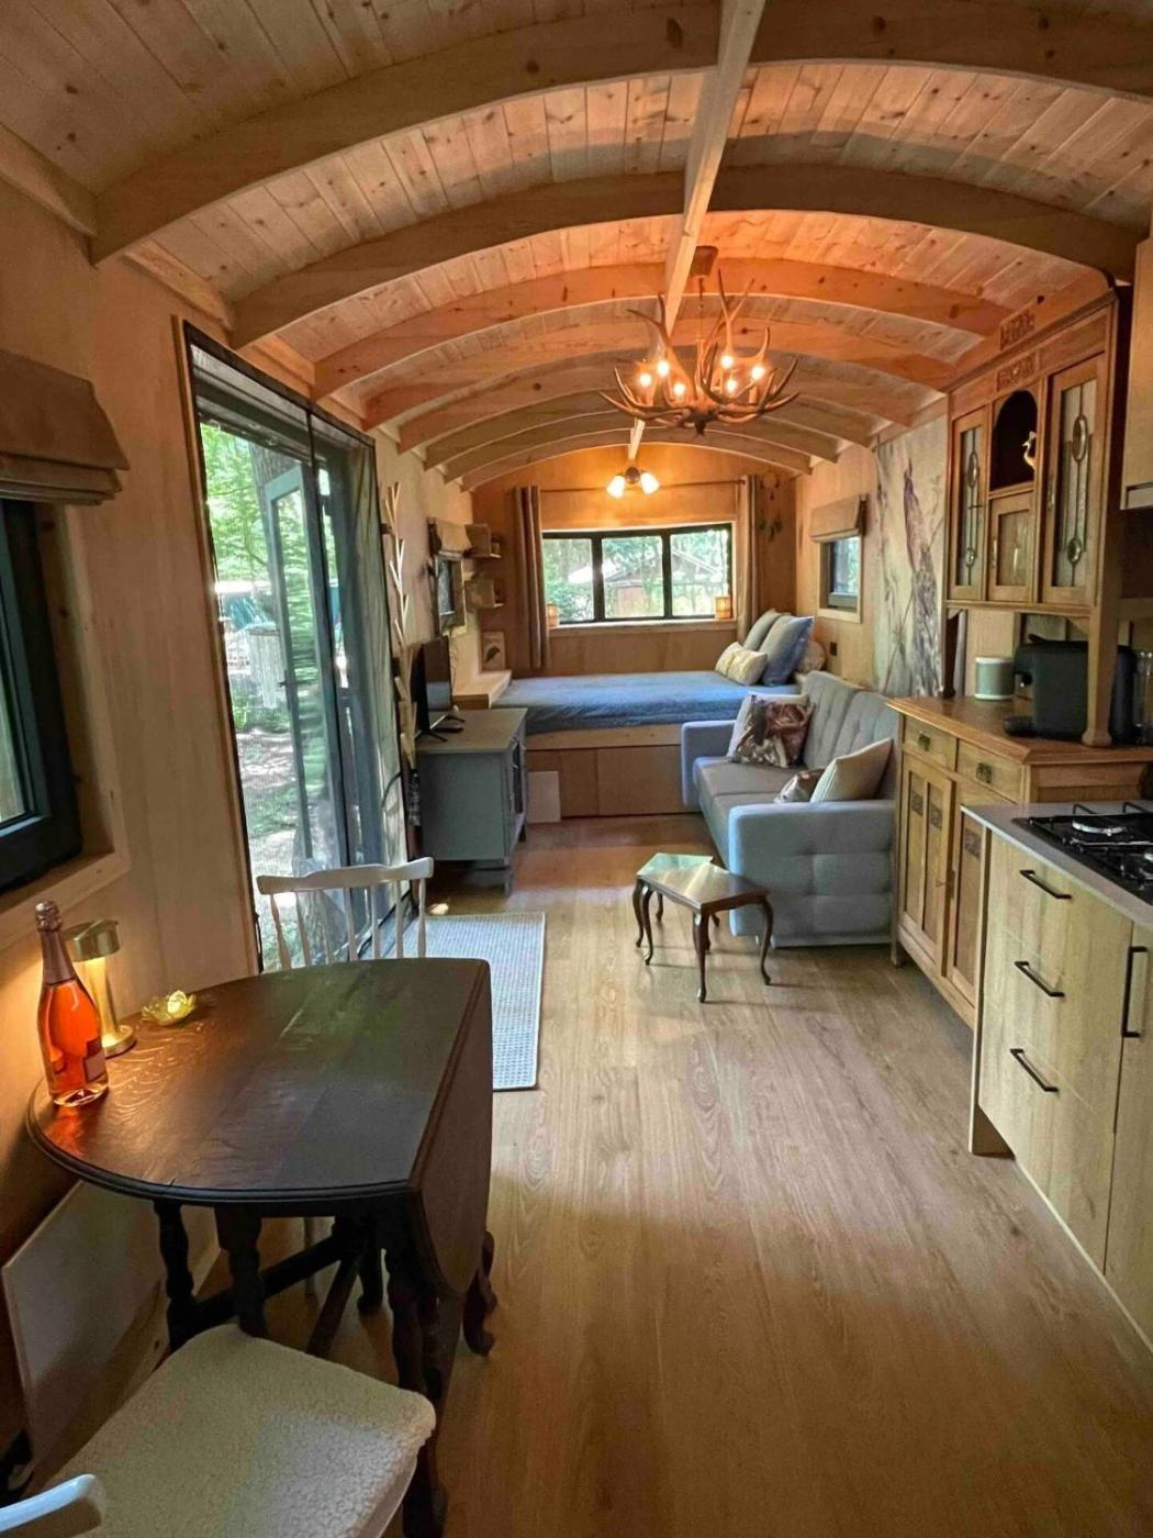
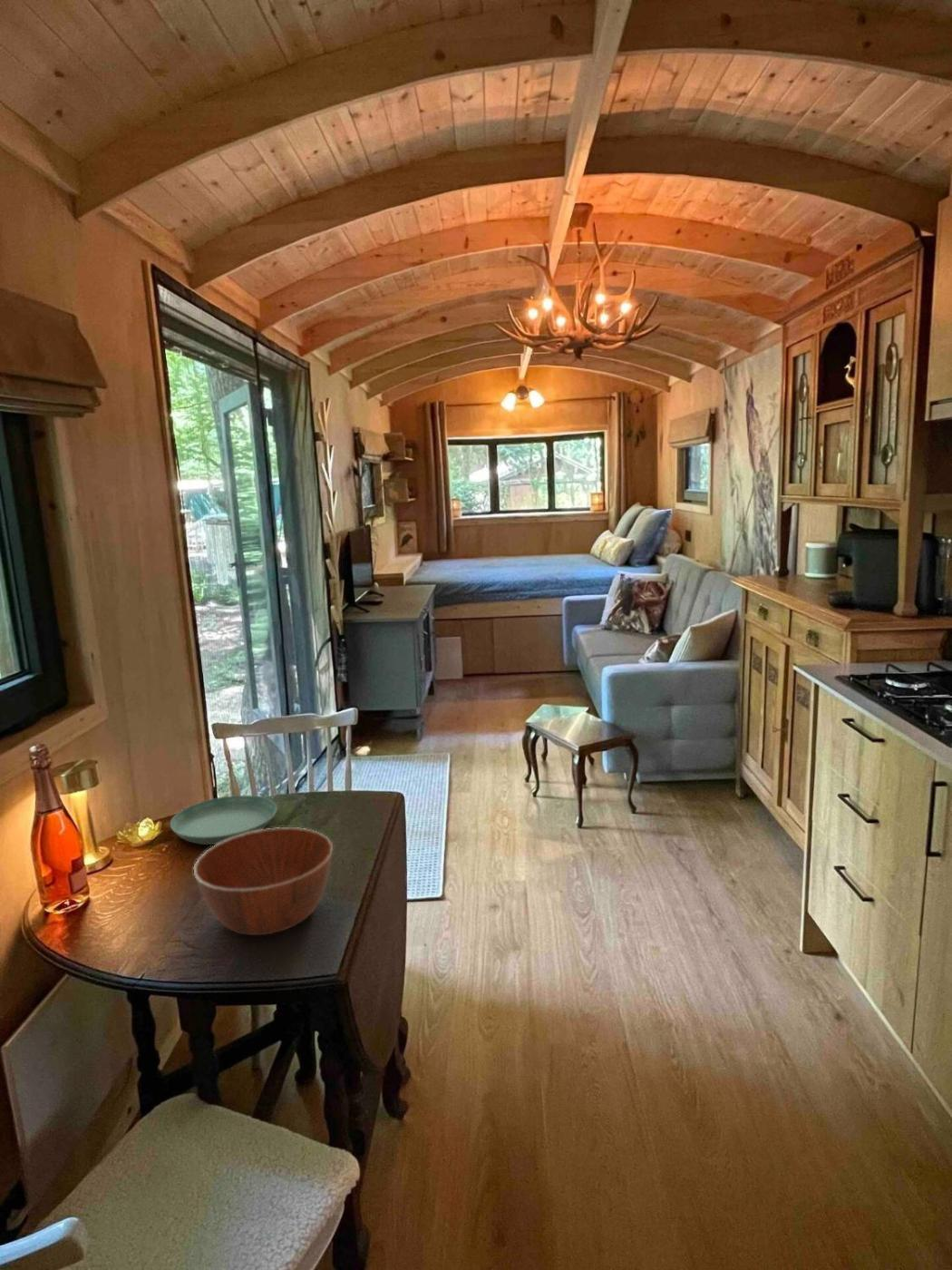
+ saucer (225, 820)
+ bowl (267, 884)
